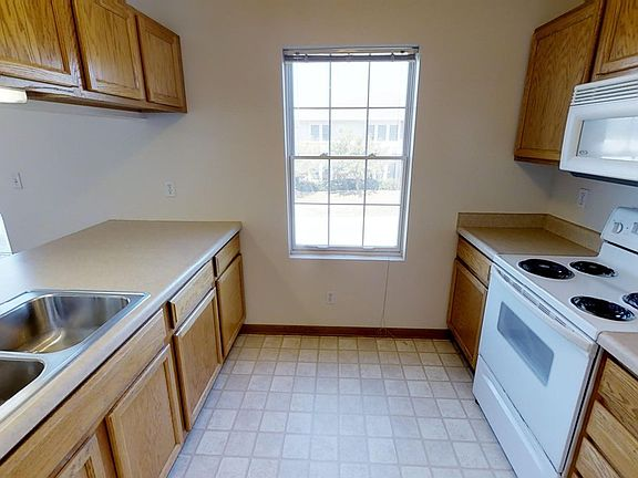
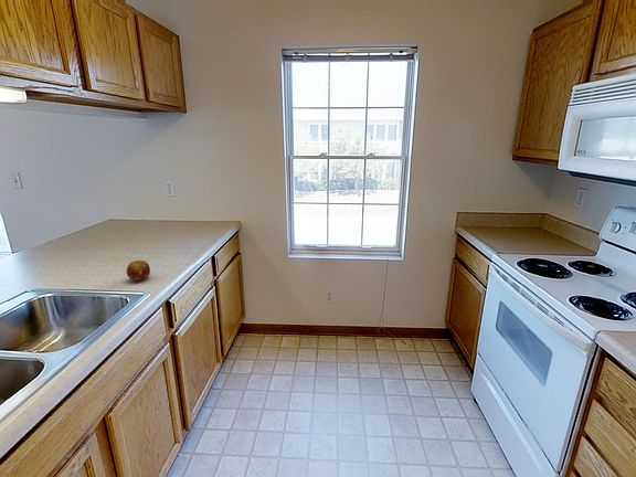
+ fruit (138, 269)
